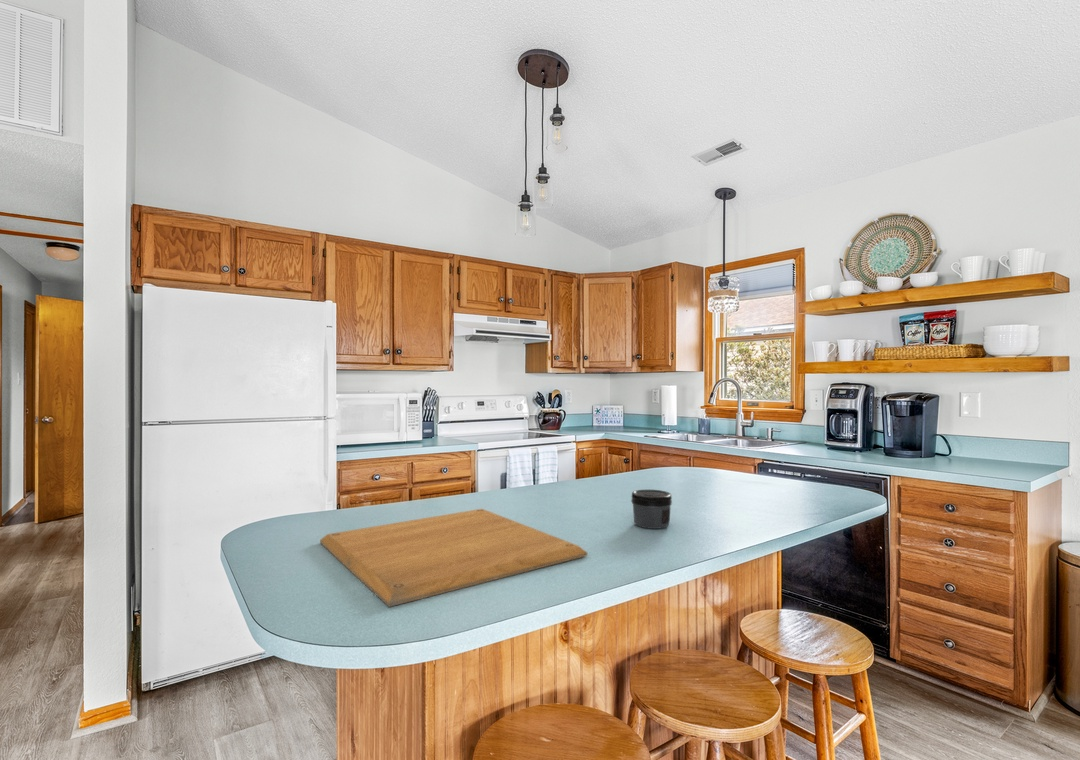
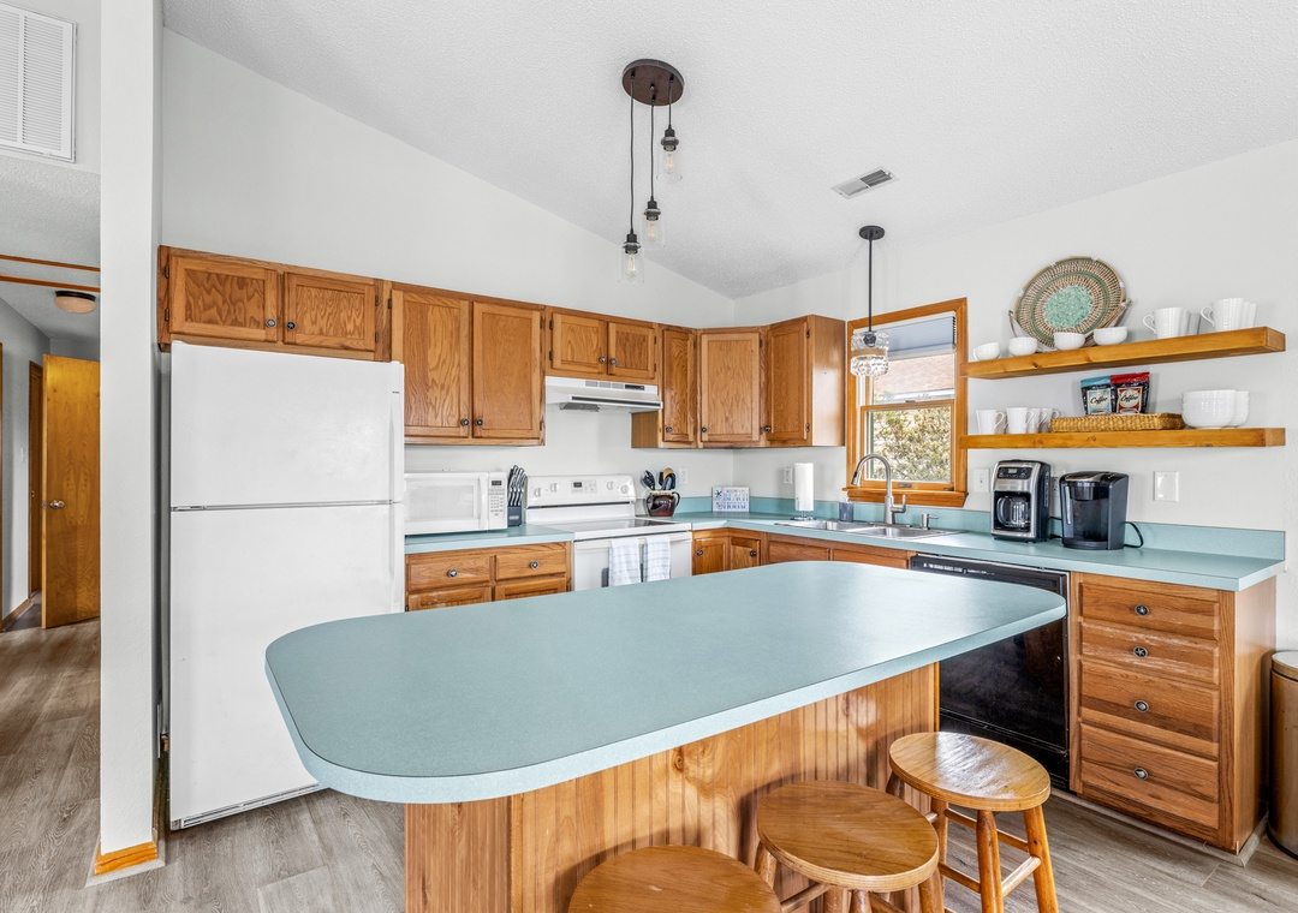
- chopping board (448, 544)
- jar (651, 508)
